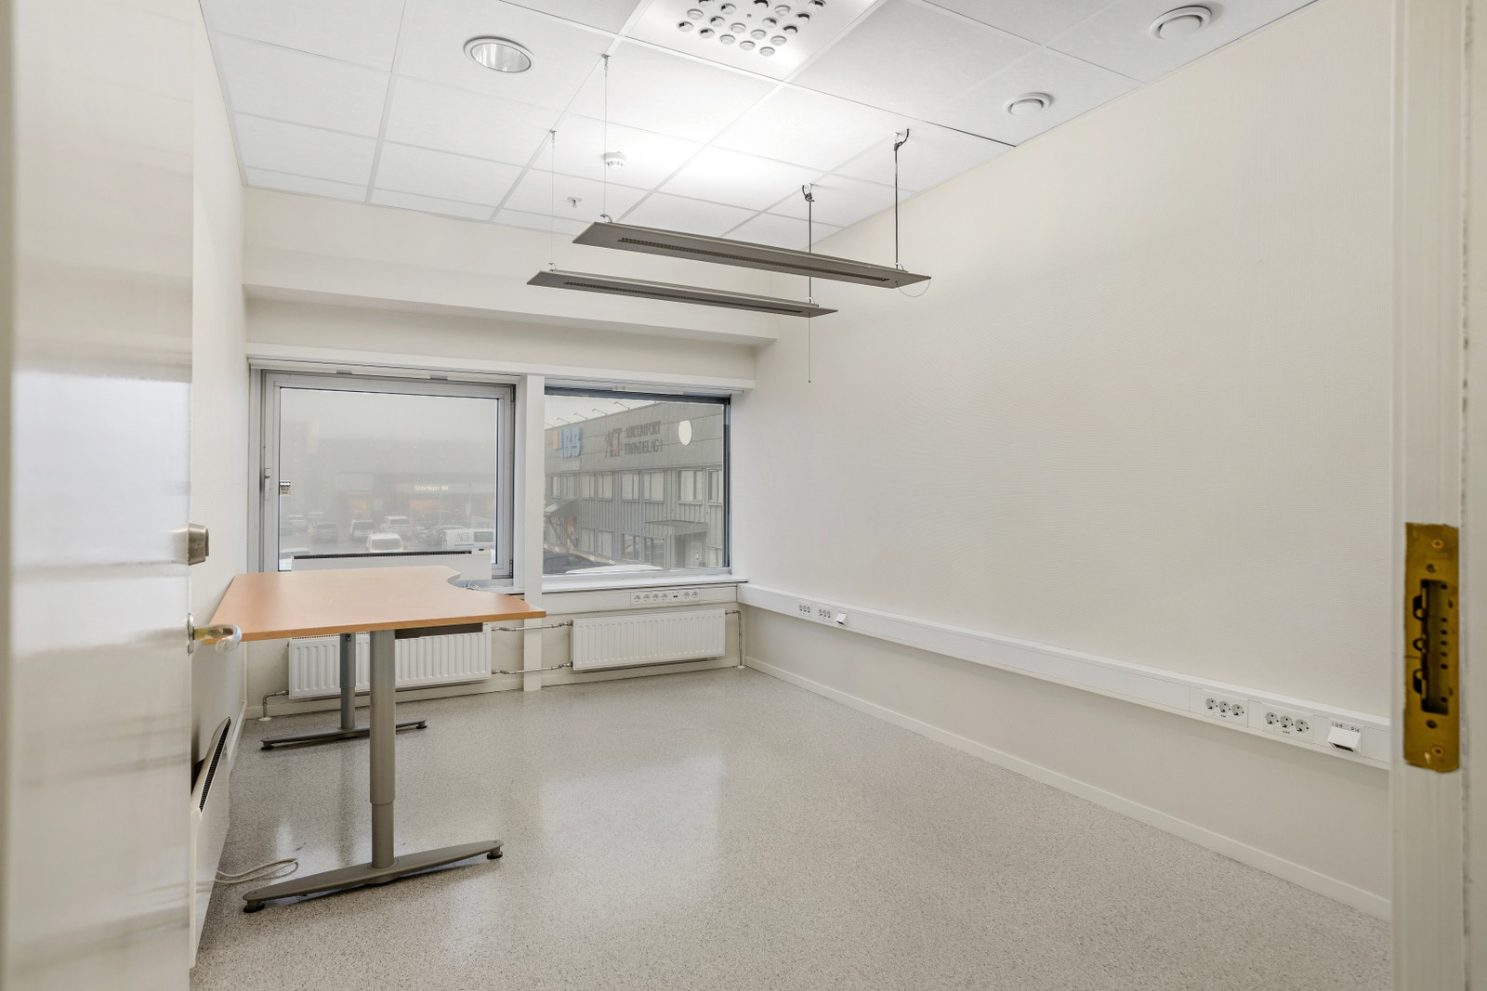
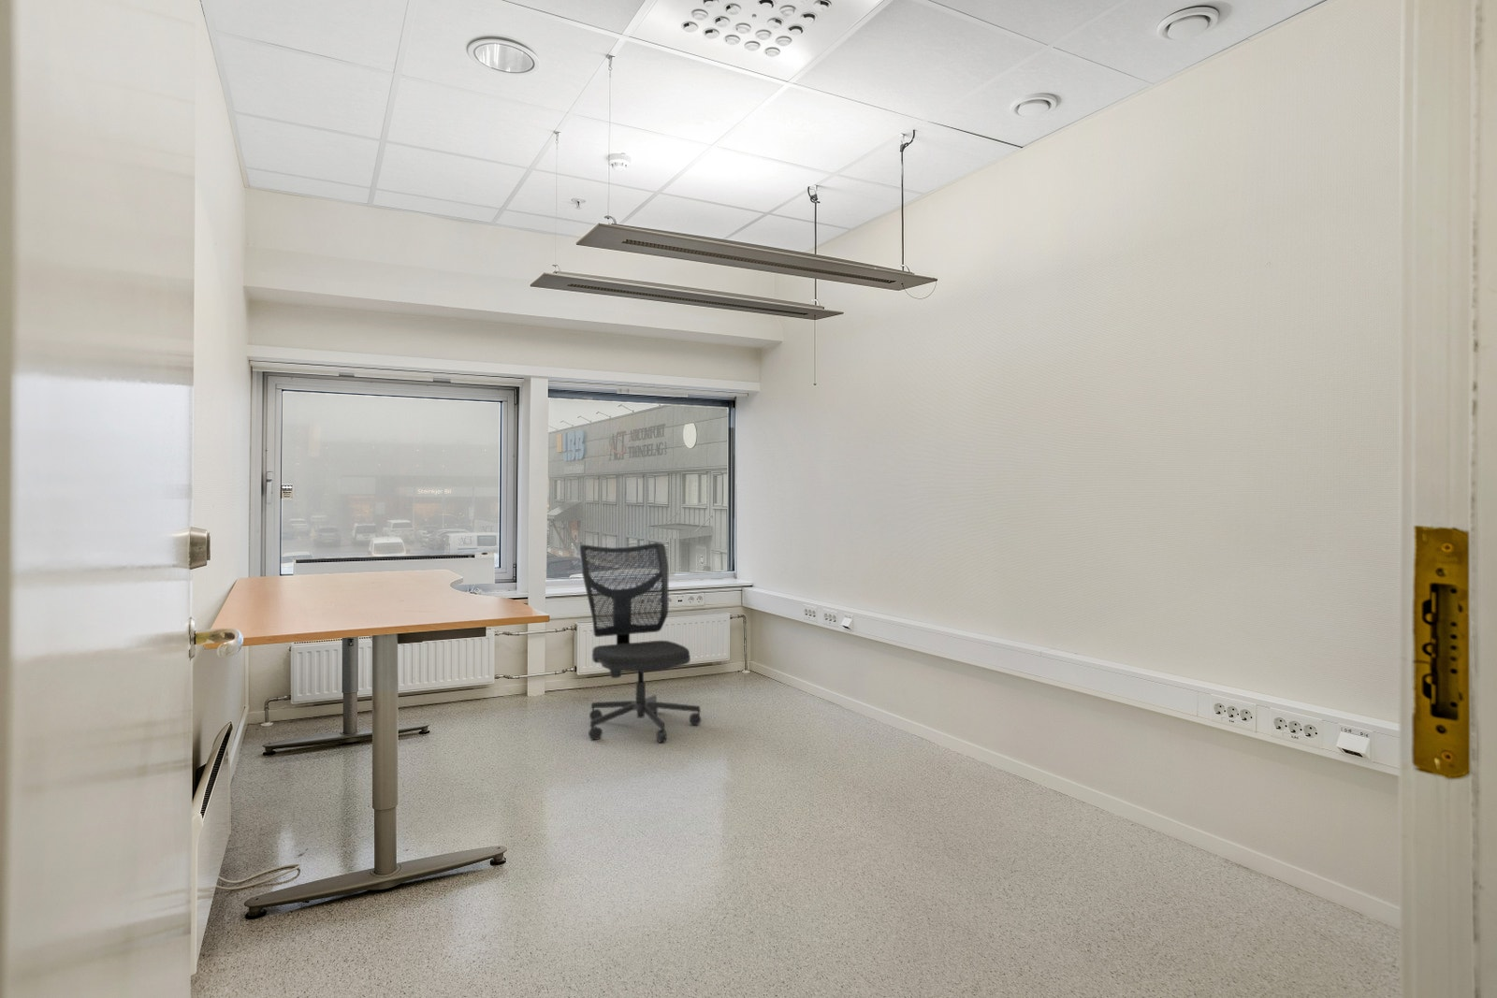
+ office chair (639, 633)
